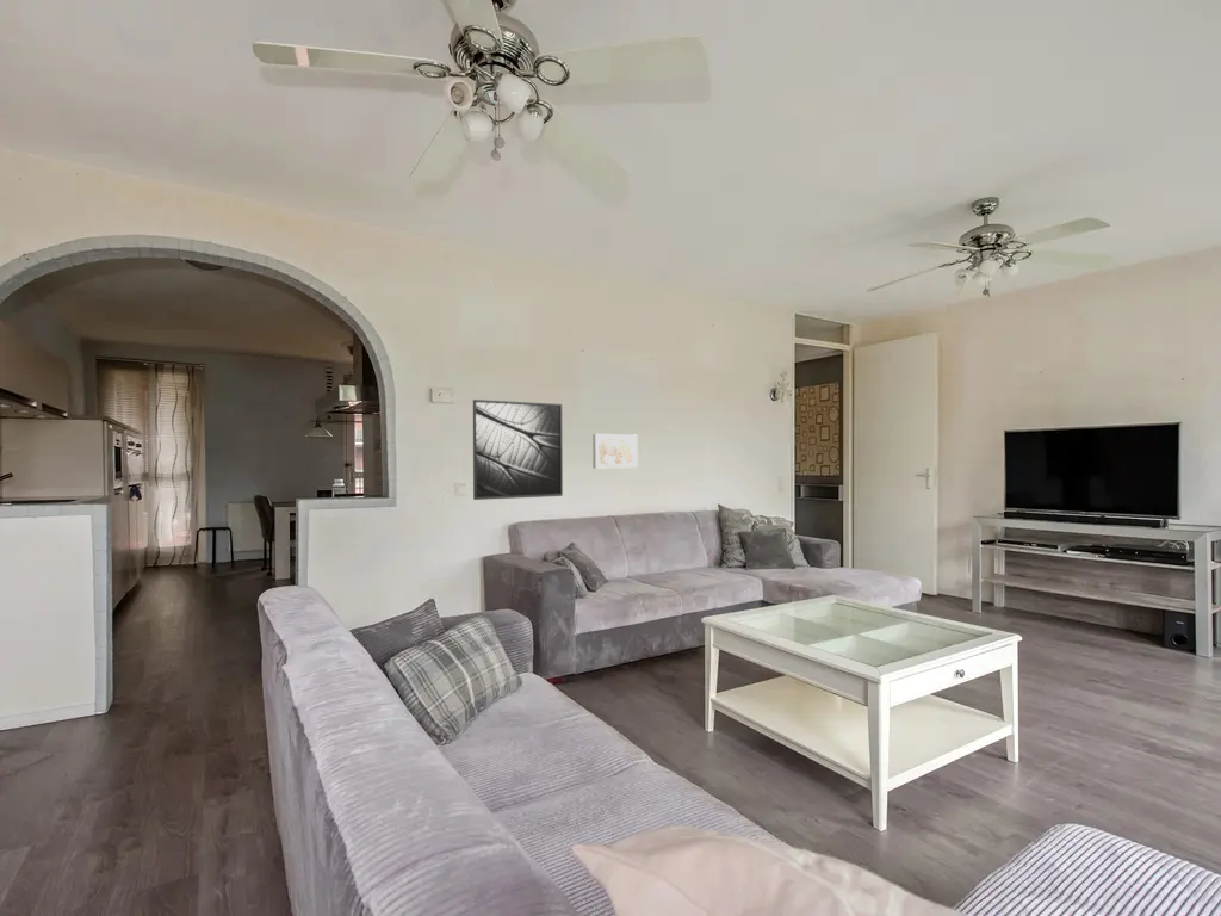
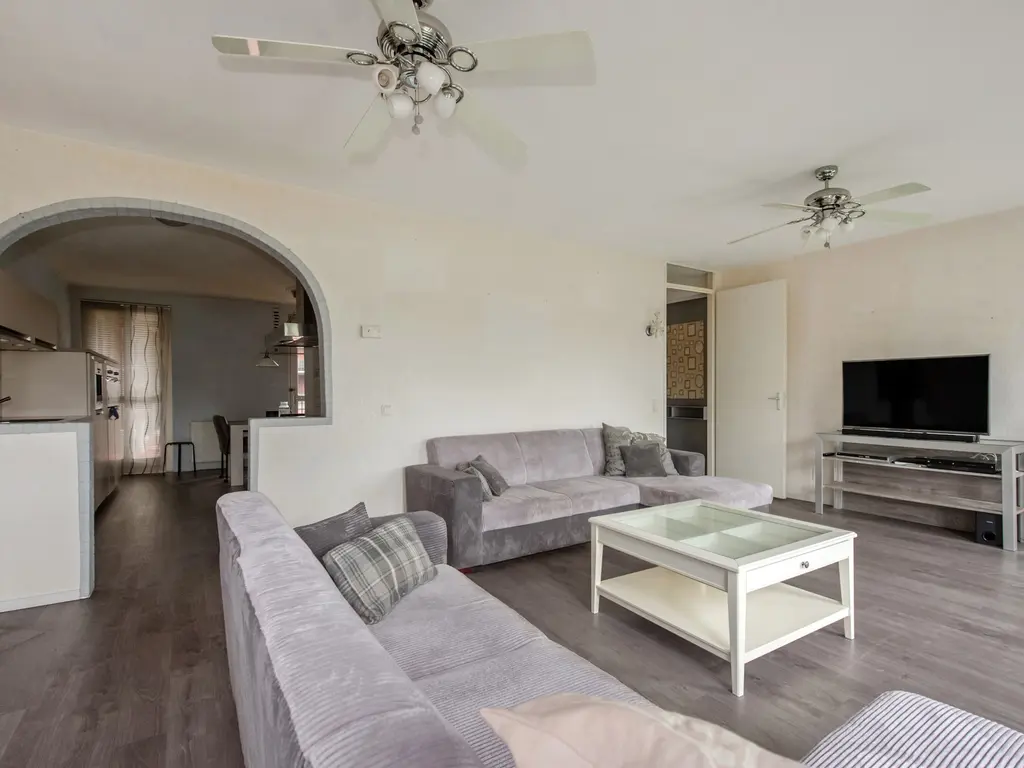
- wall art (615, 451)
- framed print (519, 450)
